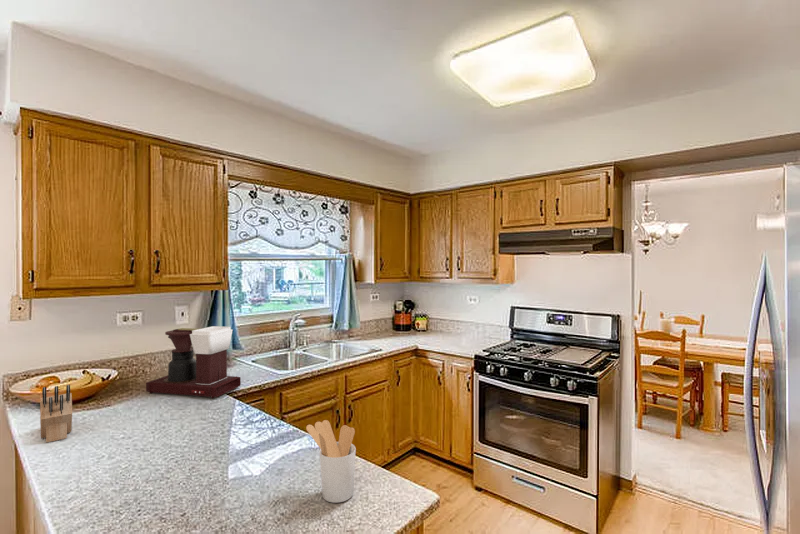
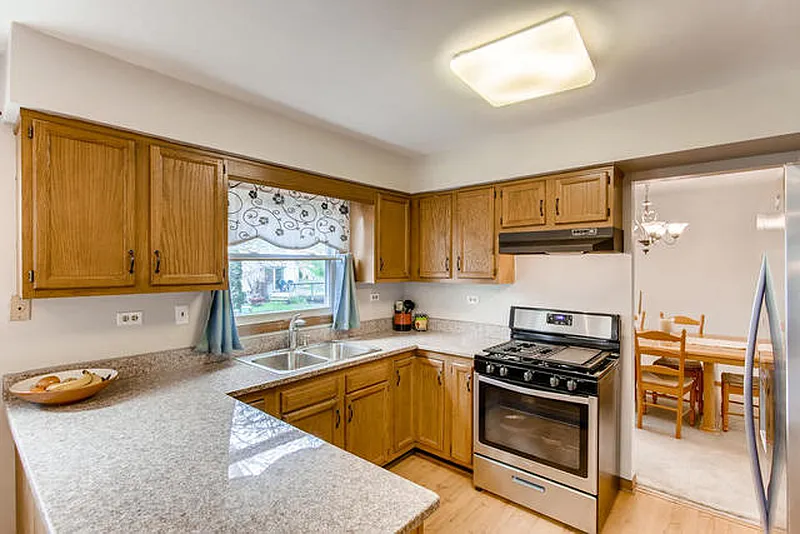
- knife block (56, 407)
- utensil holder (331, 457)
- coffee maker (194, 359)
